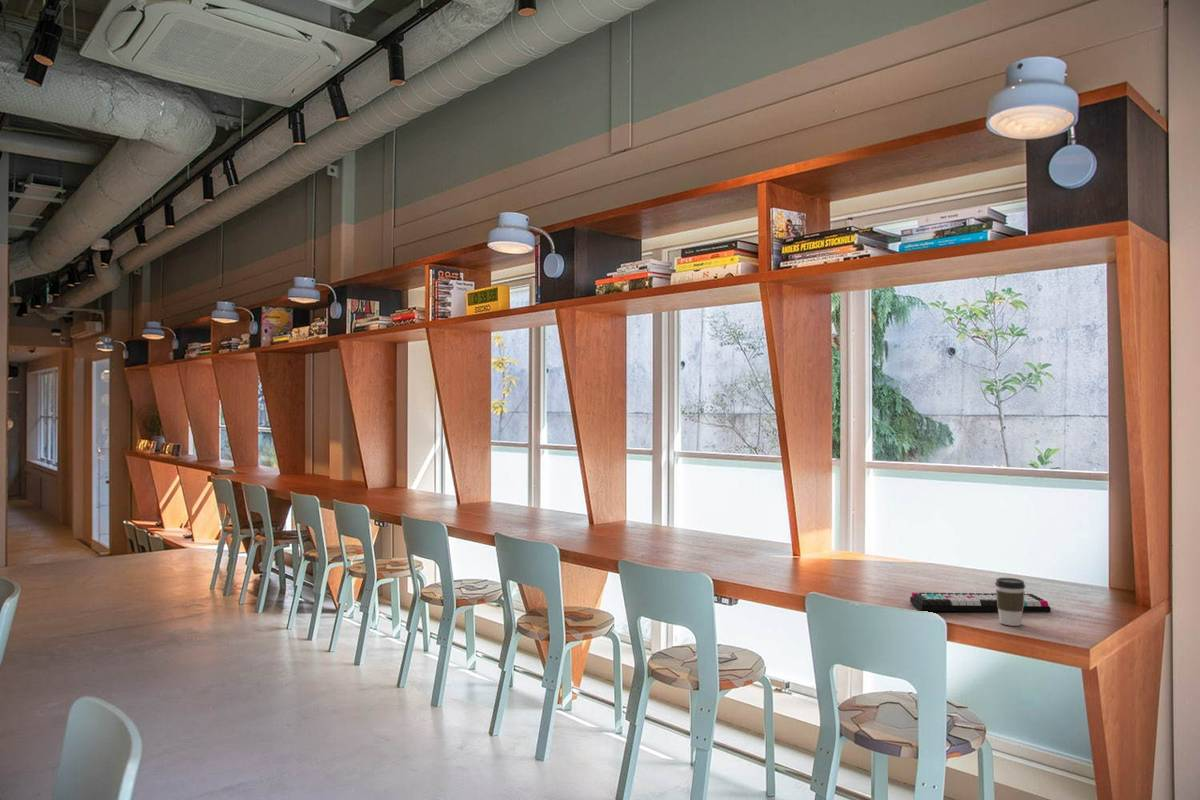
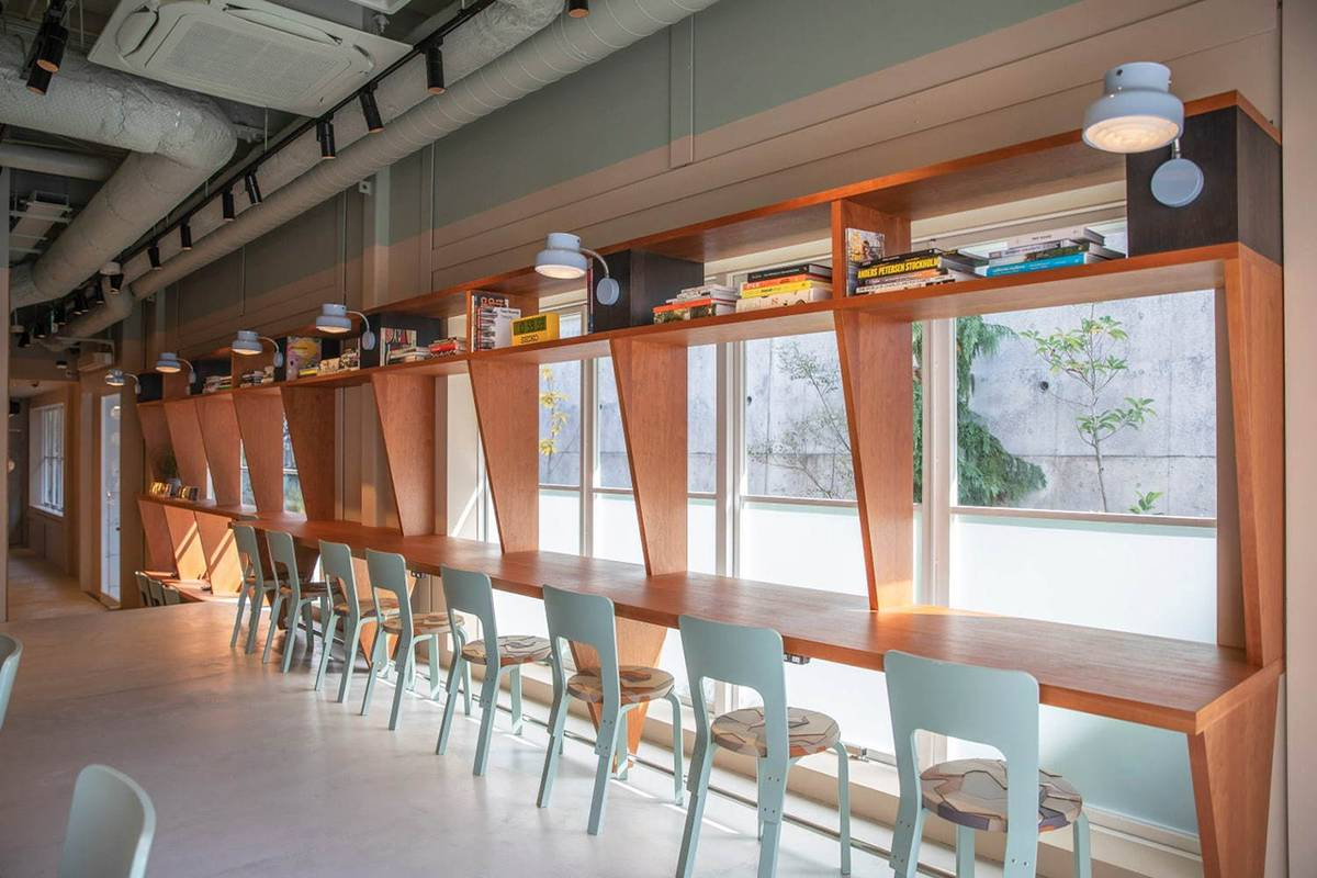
- coffee cup (1010, 601)
- keyboard (973, 599)
